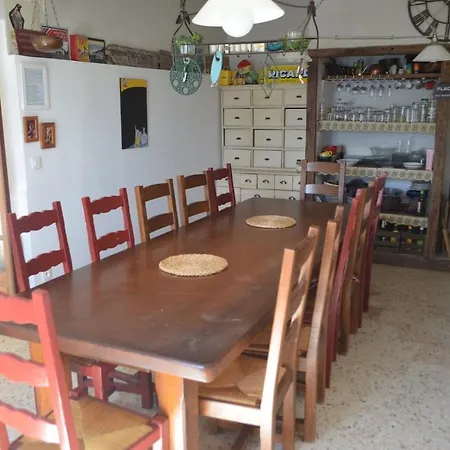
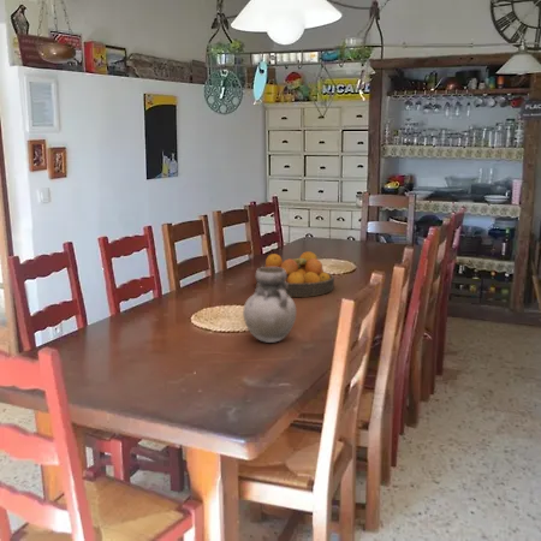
+ fruit bowl (295, 270)
+ vase (269, 305)
